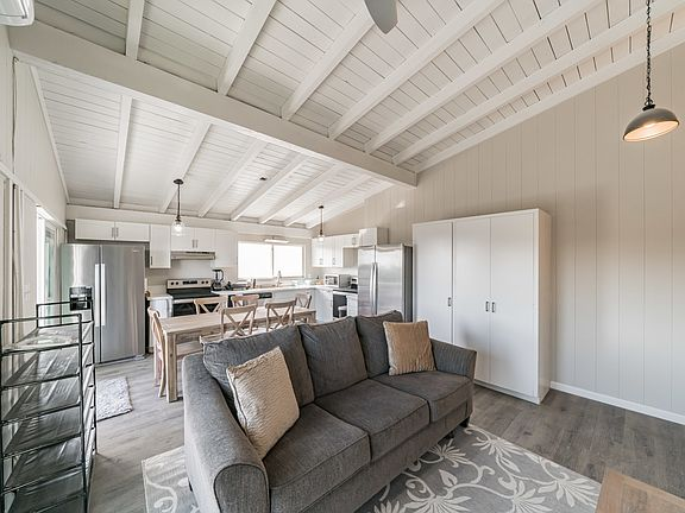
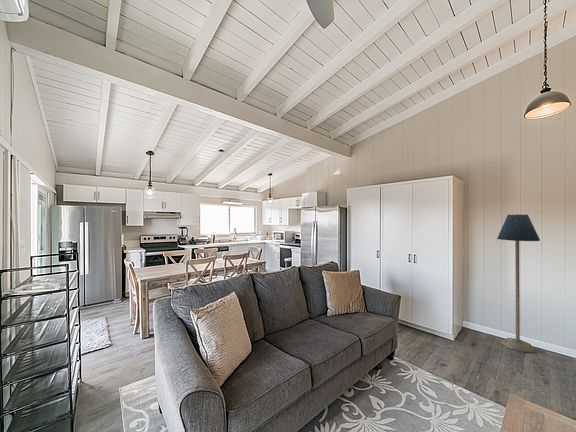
+ floor lamp (517, 280)
